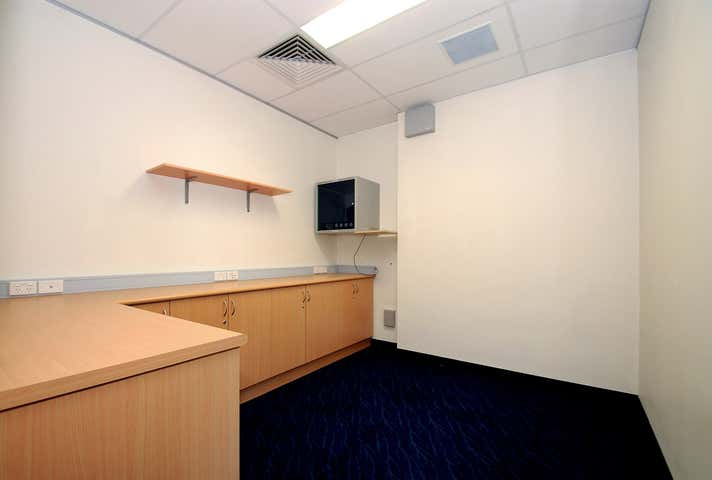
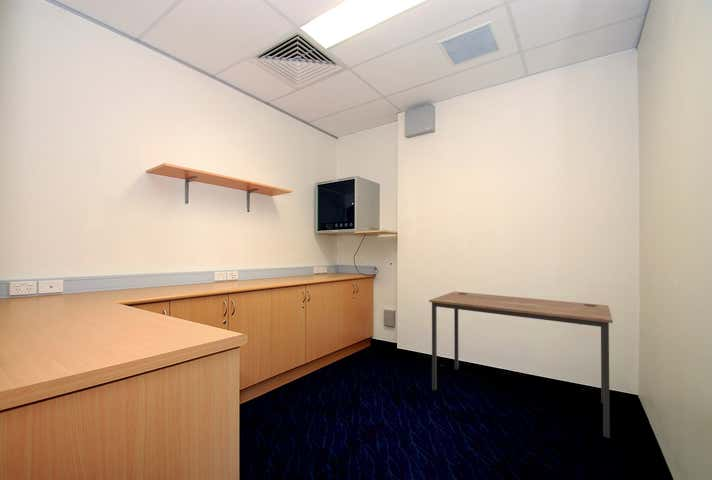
+ desk (517, 316)
